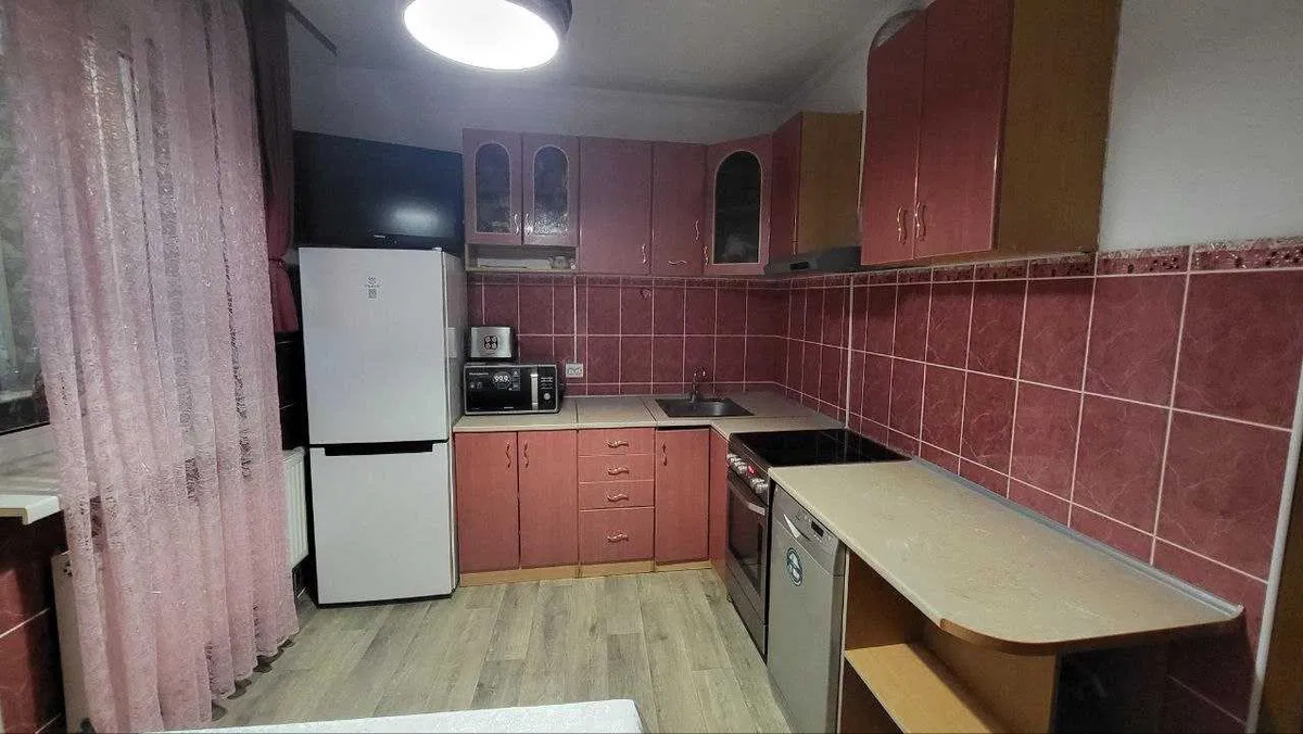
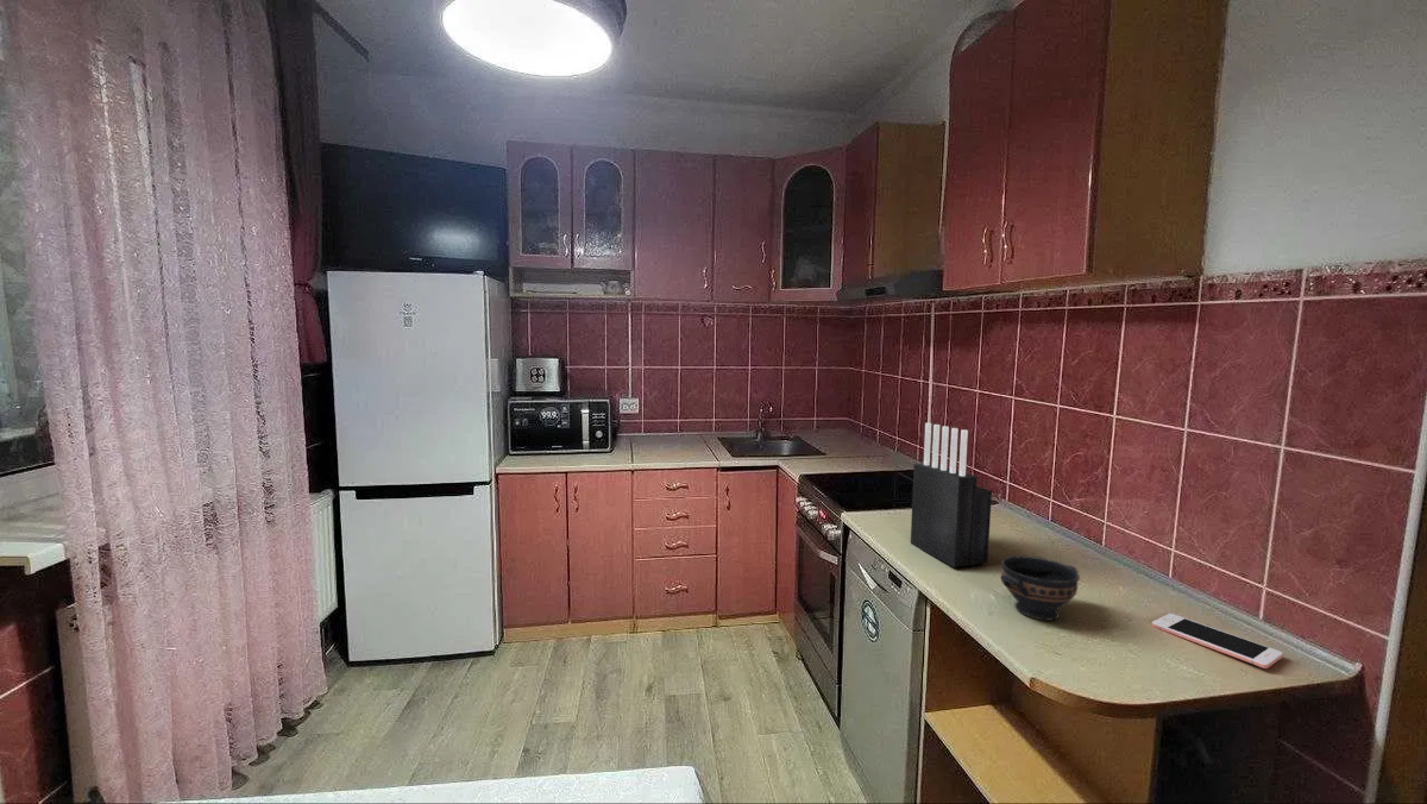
+ bowl (1038, 590)
+ knife block (954, 490)
+ cell phone (1213, 639)
